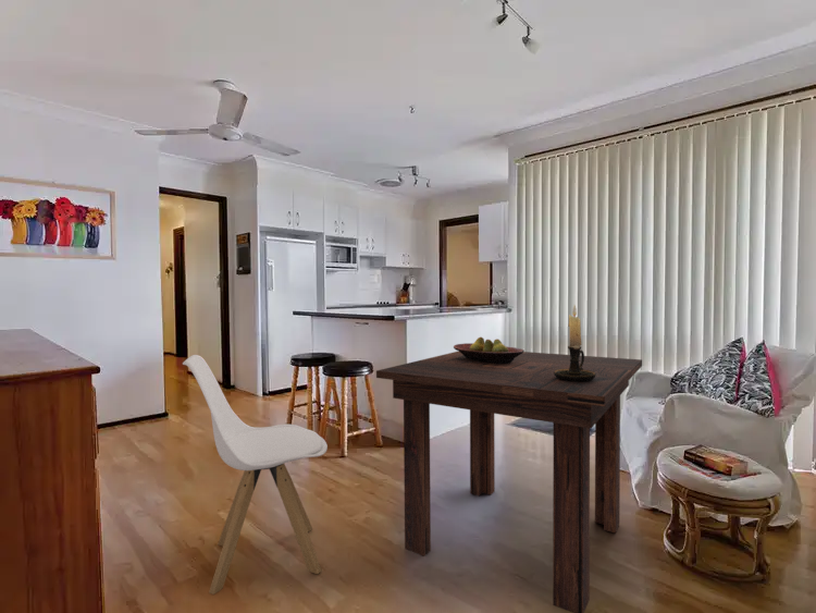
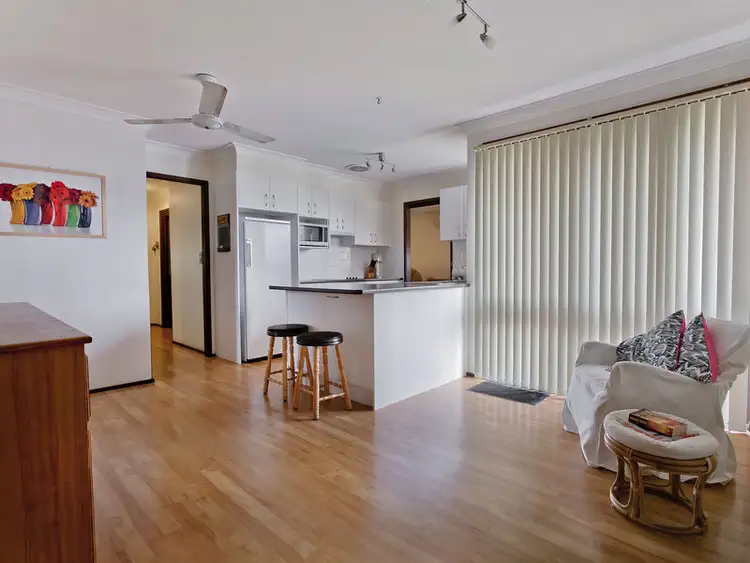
- bar stool (259, 457)
- dining table (493, 451)
- candle holder (576, 340)
- fruit bowl (487, 348)
